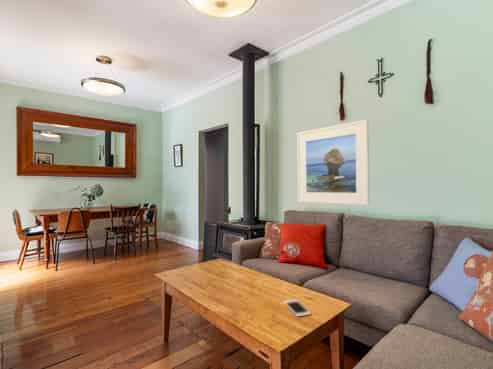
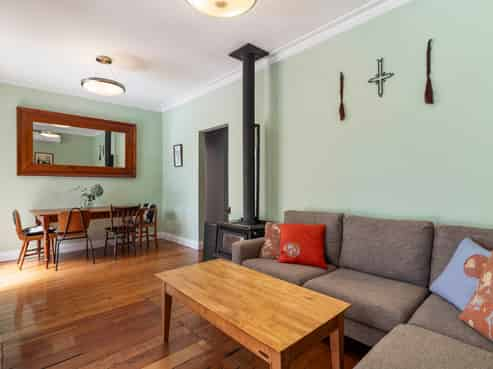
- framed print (329, 165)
- cell phone (296, 307)
